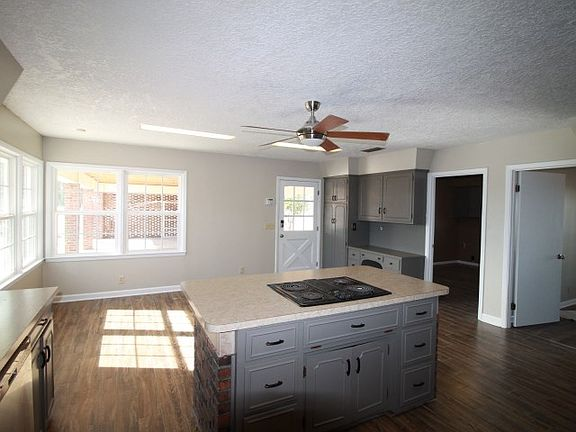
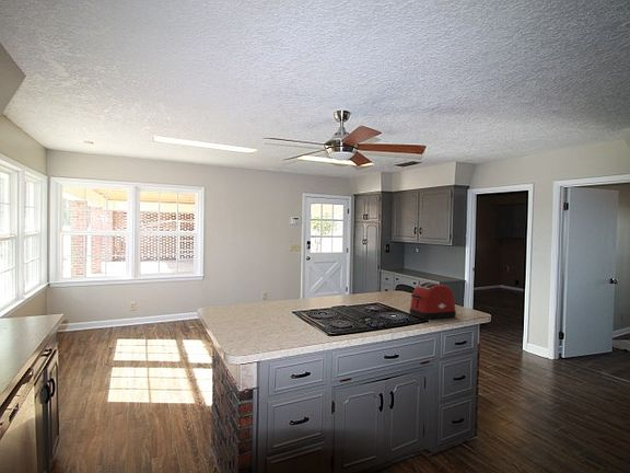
+ toaster (431, 299)
